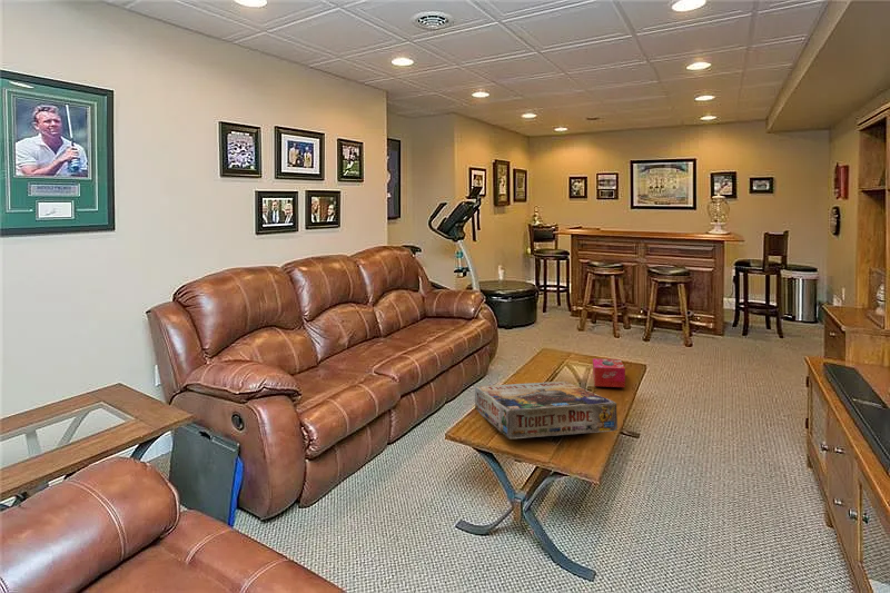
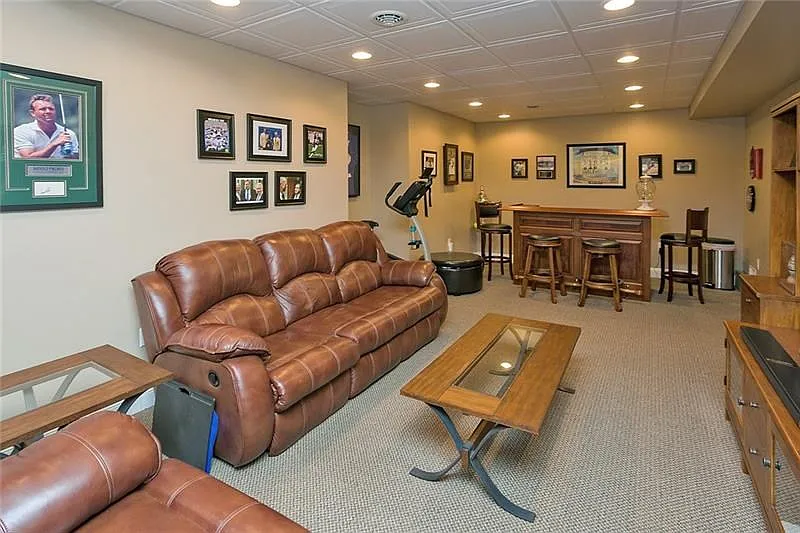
- board game (541, 406)
- tissue box (607, 372)
